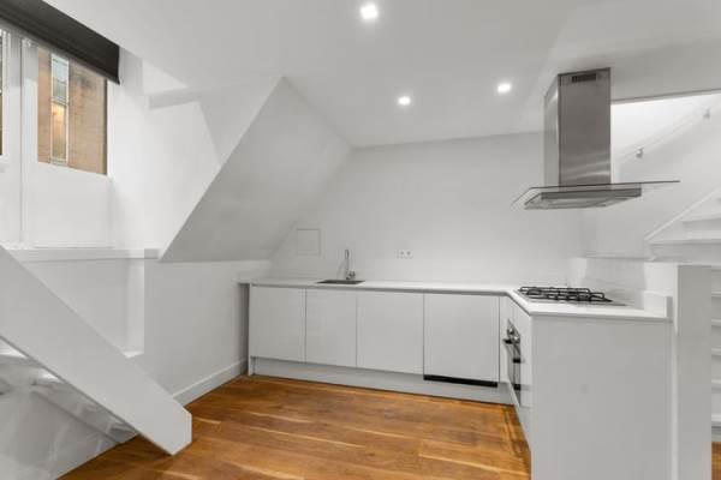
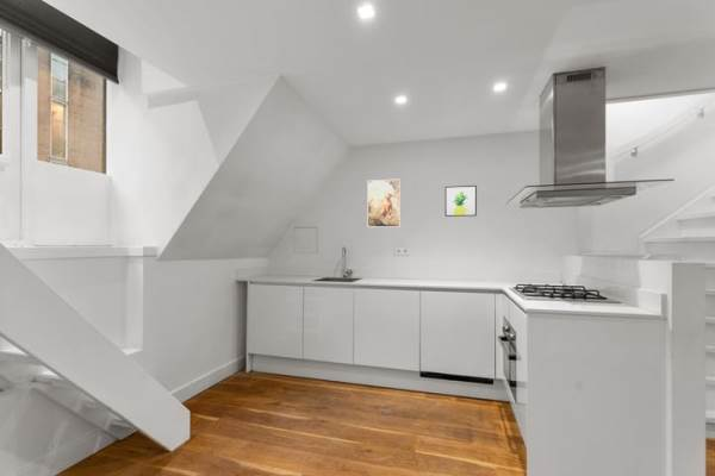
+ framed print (384, 203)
+ wall art (460, 201)
